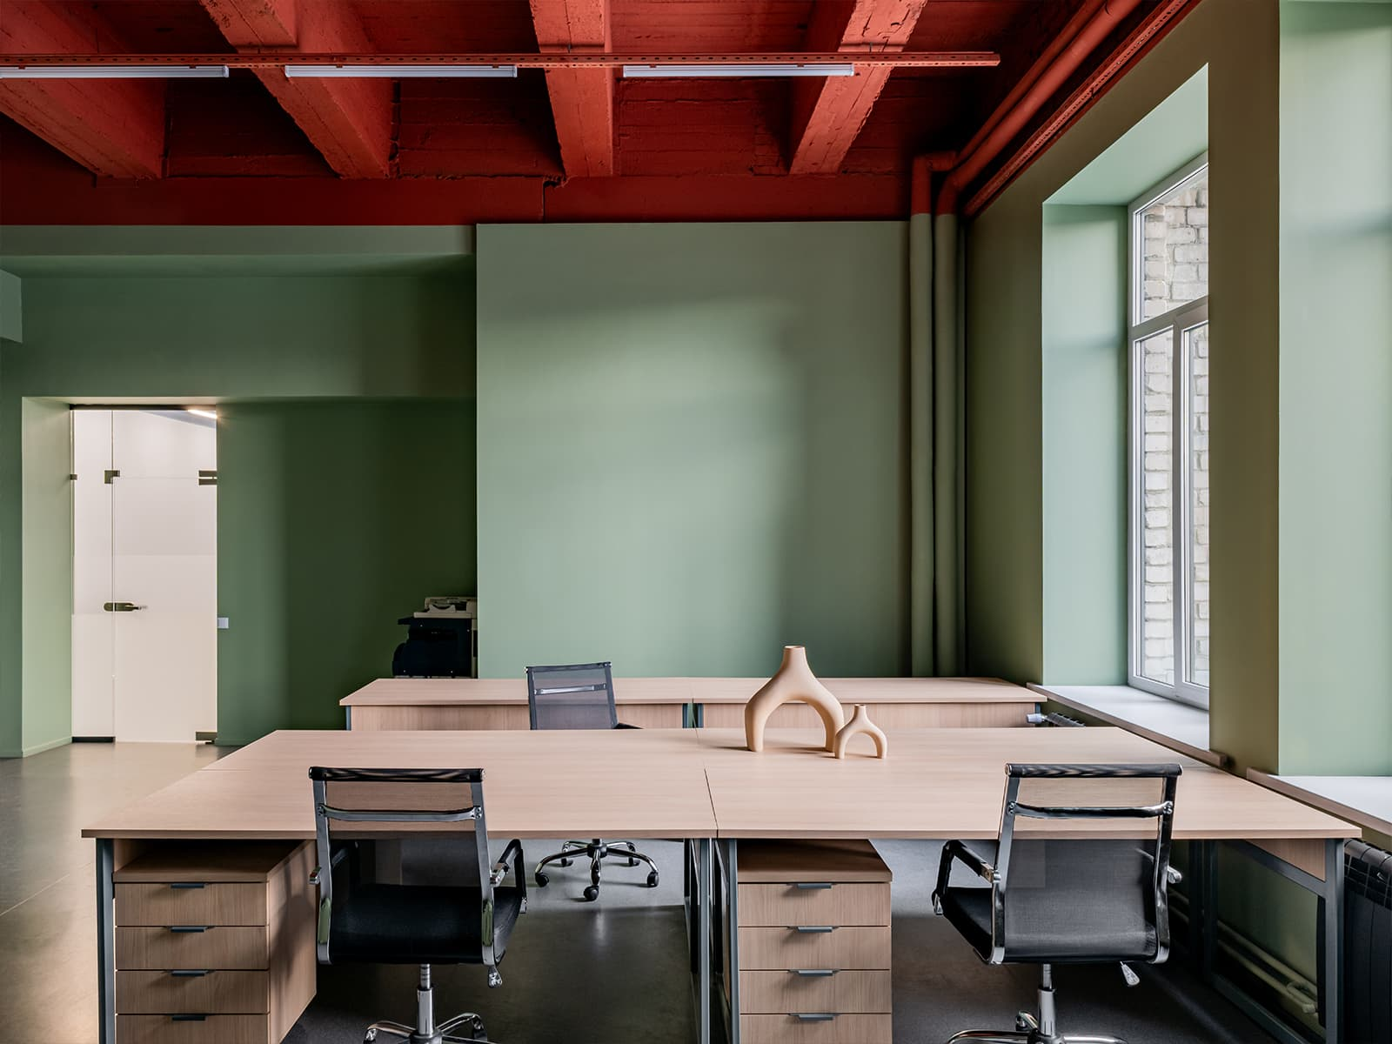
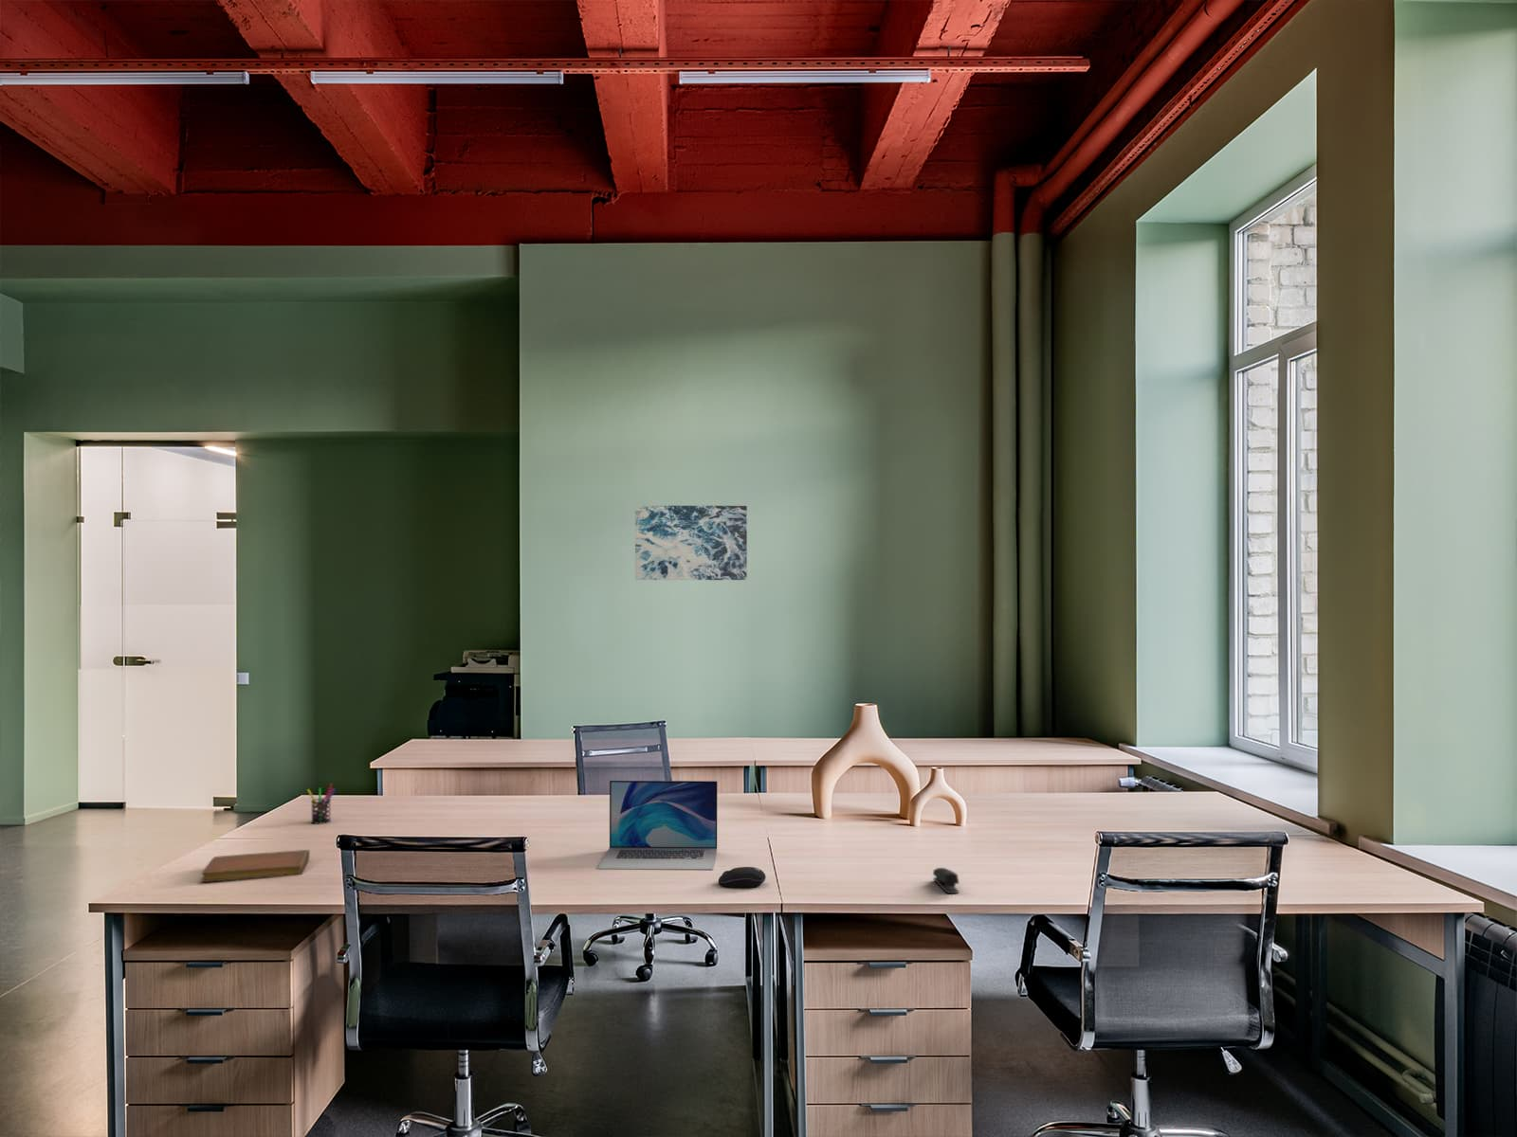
+ pen holder (321, 803)
+ notebook (257, 865)
+ laptop (659, 823)
+ computer mouse (742, 875)
+ wall art (692, 542)
+ stapler (945, 877)
